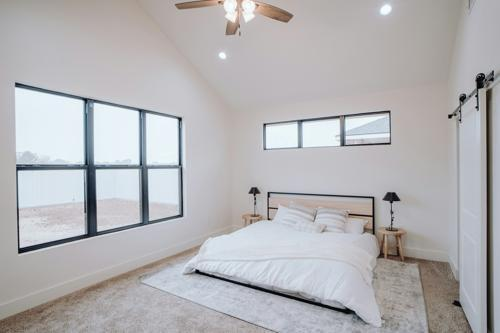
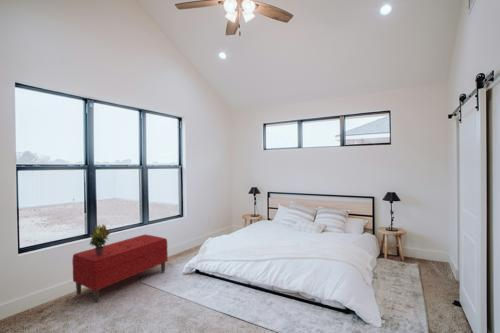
+ bench (124, 263)
+ potted plant (99, 239)
